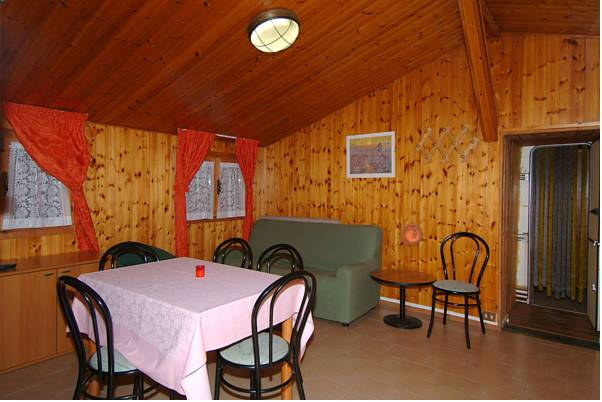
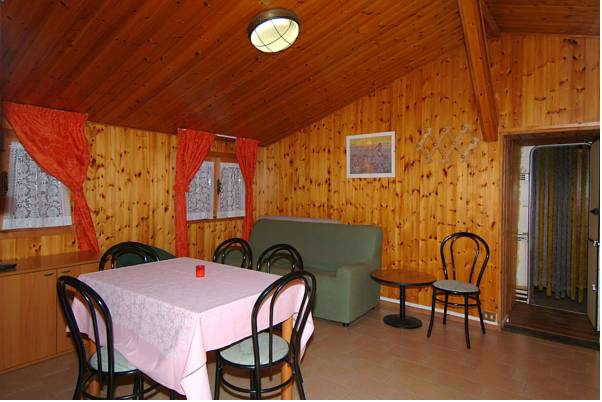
- decorative plate (412, 234)
